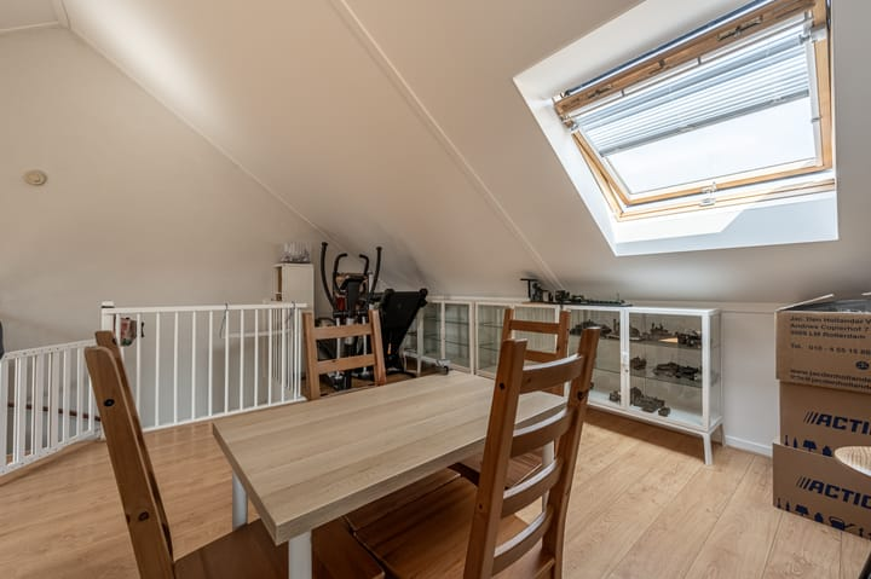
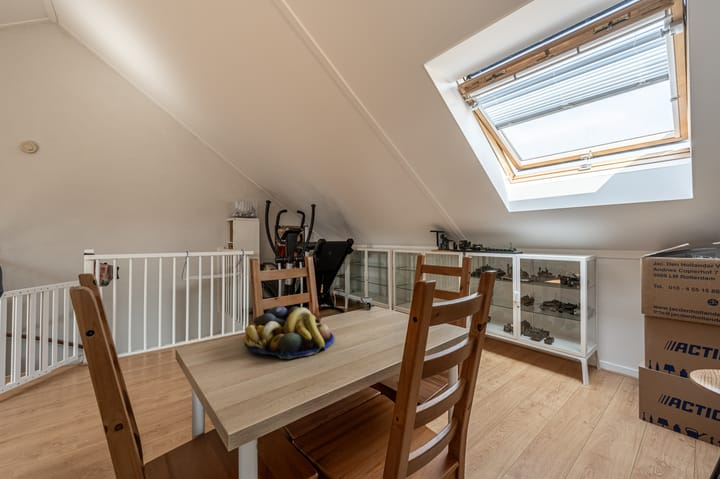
+ fruit bowl (291, 324)
